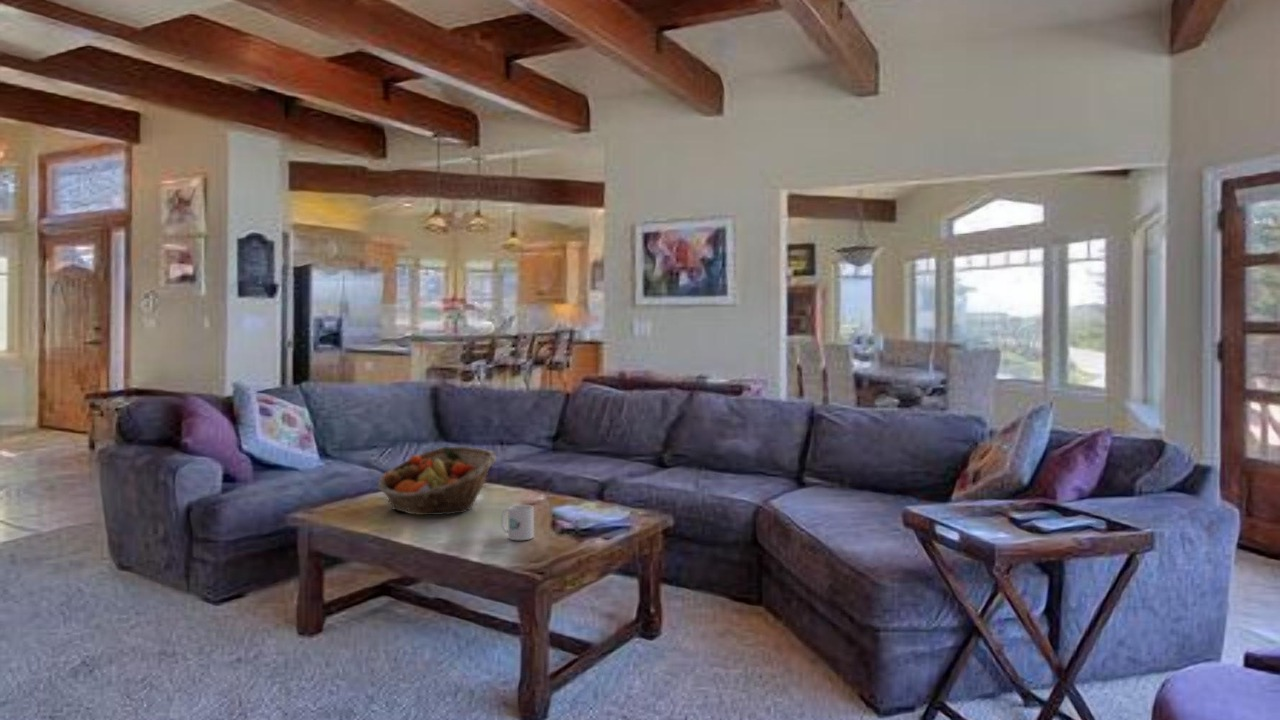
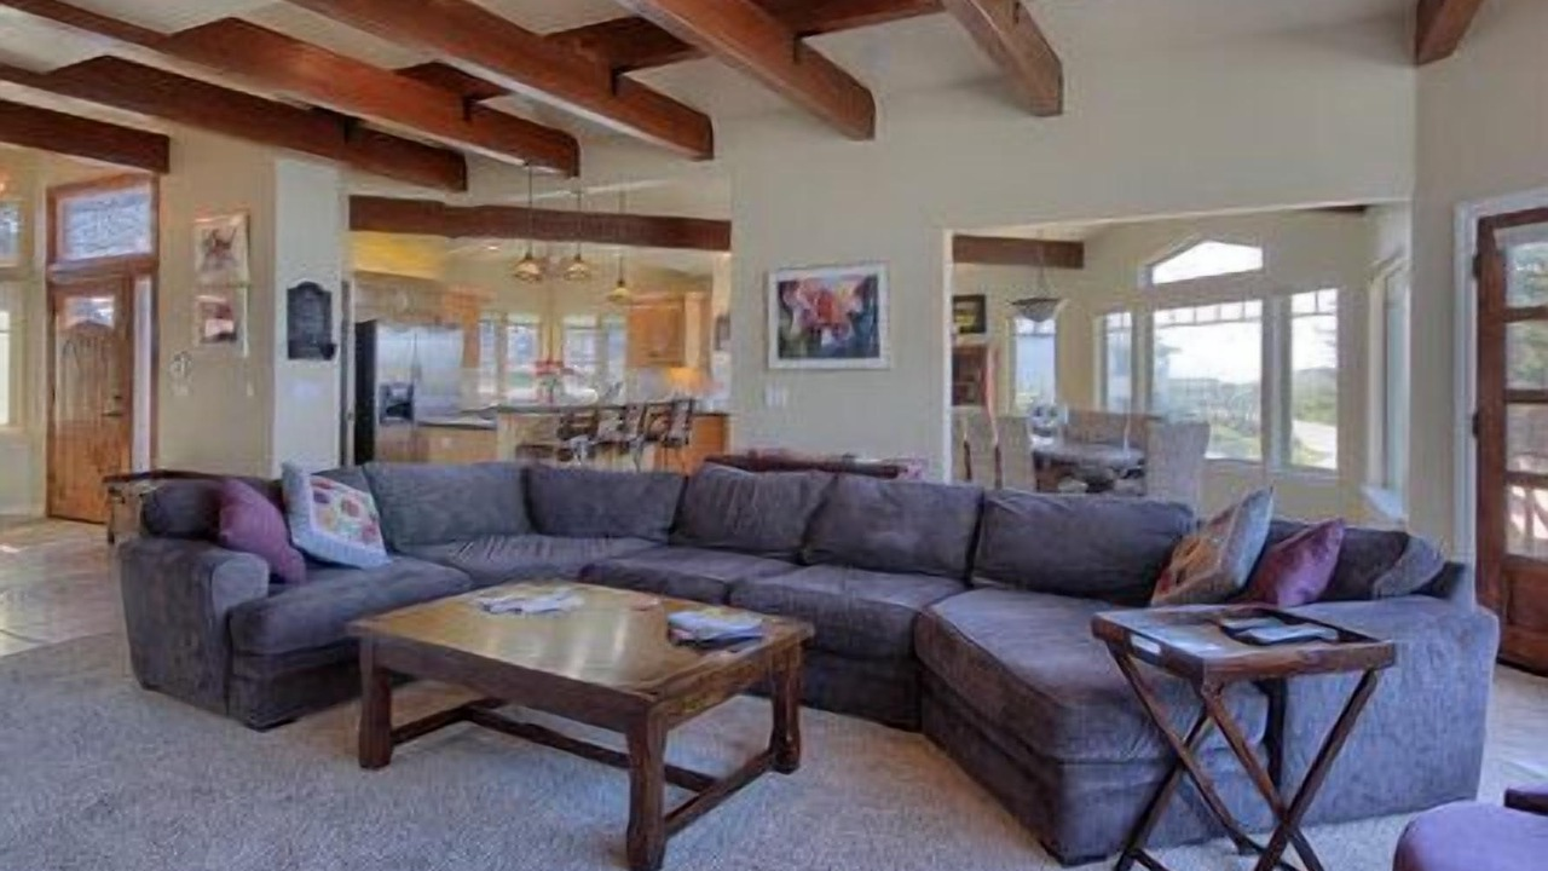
- mug (516, 521)
- fruit basket (437, 479)
